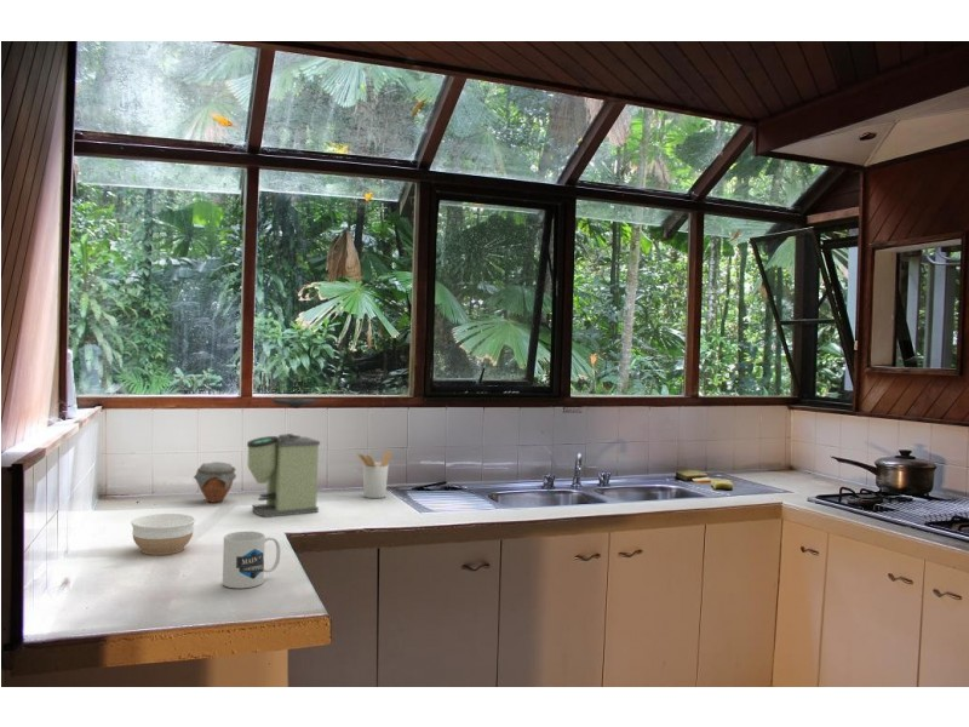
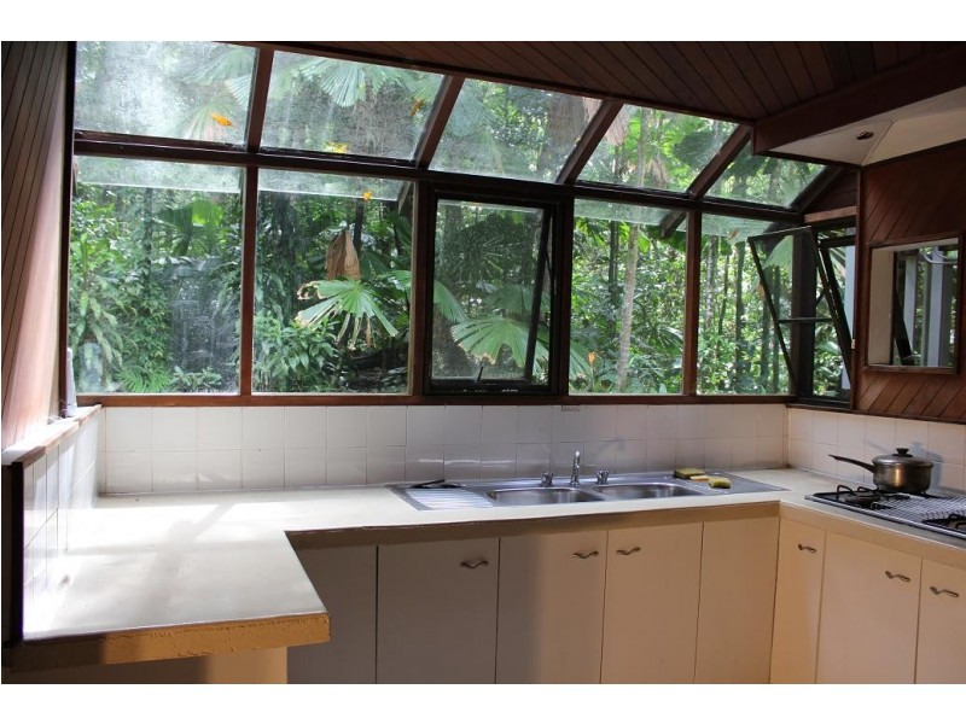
- utensil holder (372, 473)
- coffee grinder (286, 454)
- jar (214, 481)
- mug (251, 557)
- bowl (162, 534)
